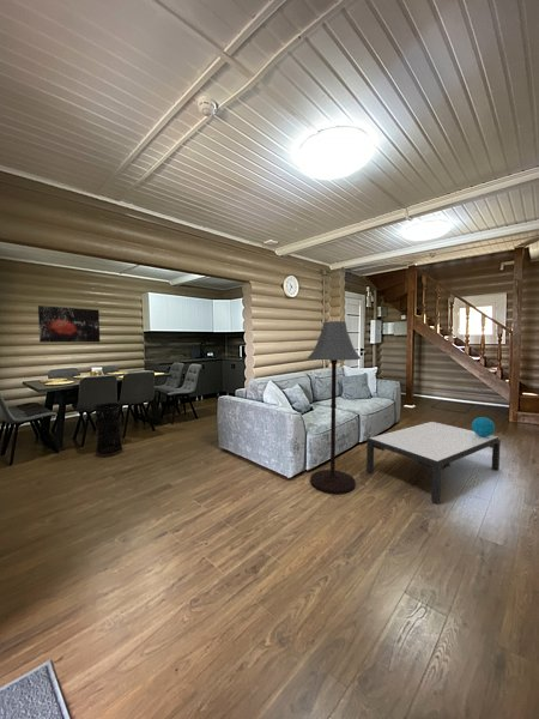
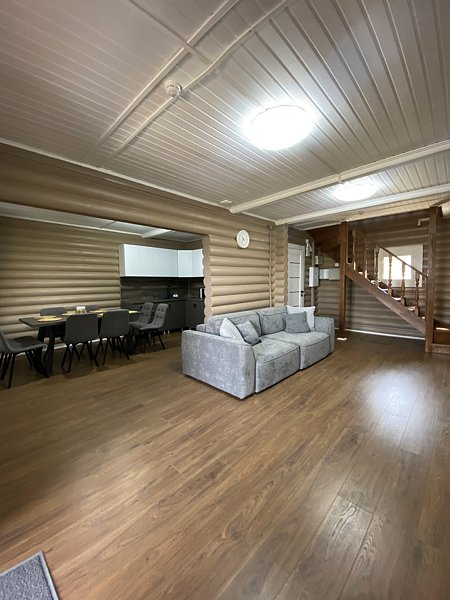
- wall art (71, 325)
- floor lamp (333, 403)
- decorative sphere (483, 427)
- umbrella stand (108, 428)
- coffee table (432, 453)
